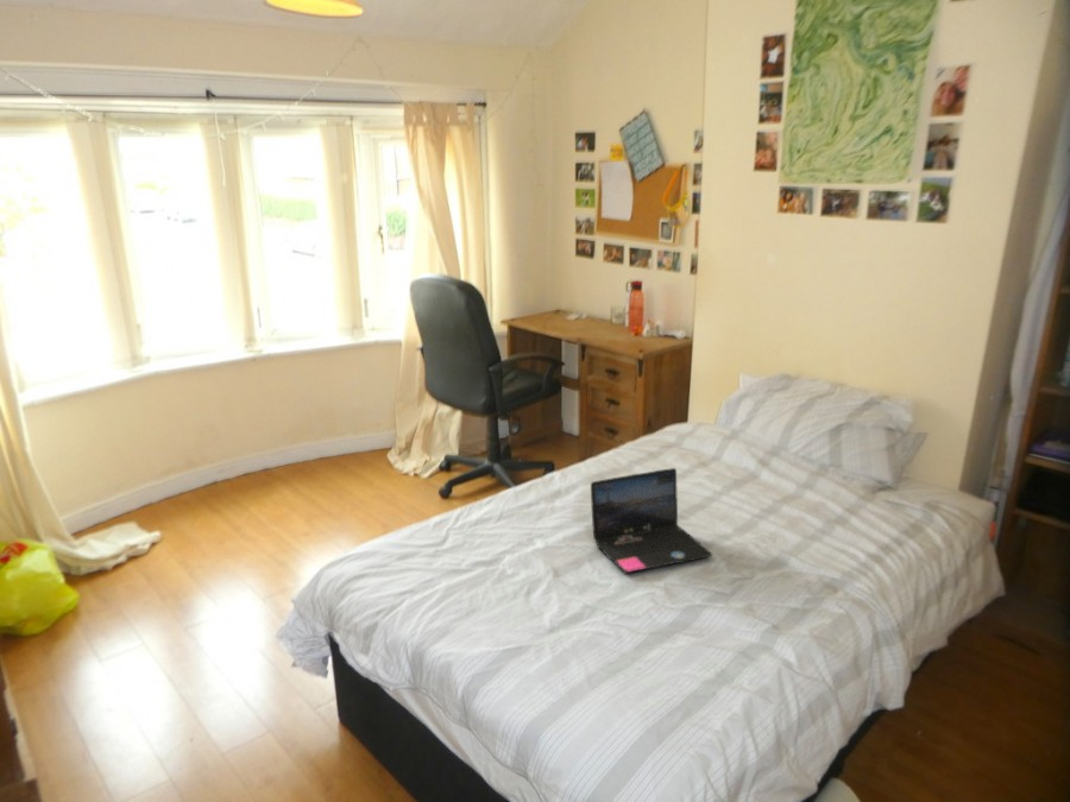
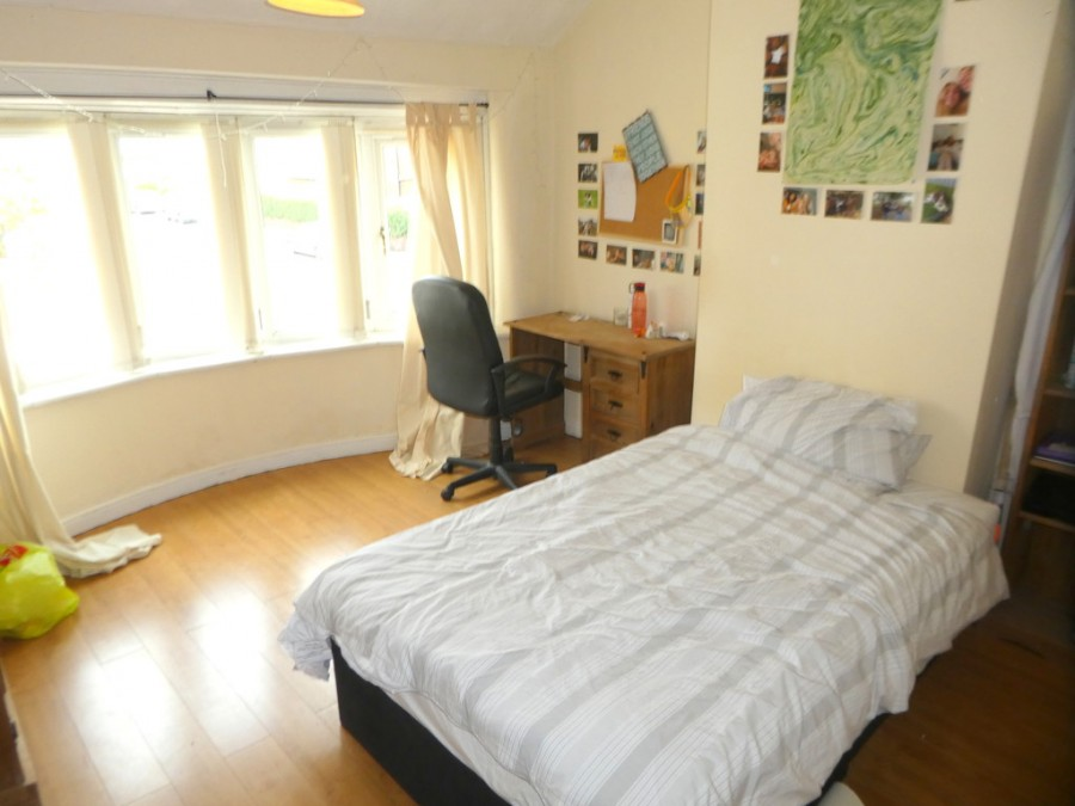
- laptop (650, 519)
